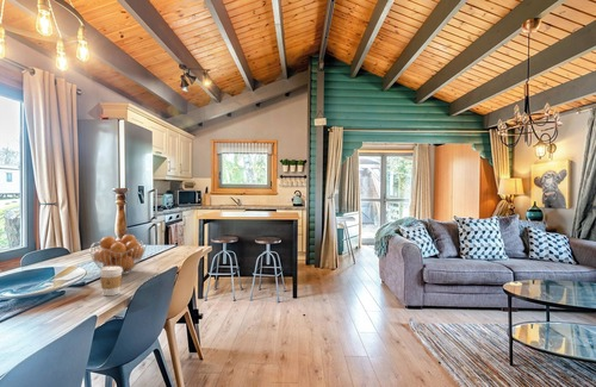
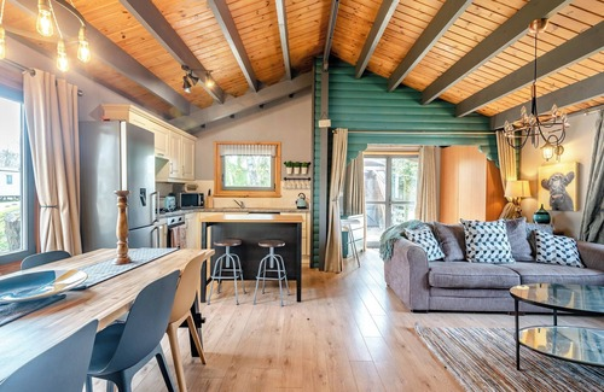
- fruit basket (118, 254)
- coffee cup (111, 280)
